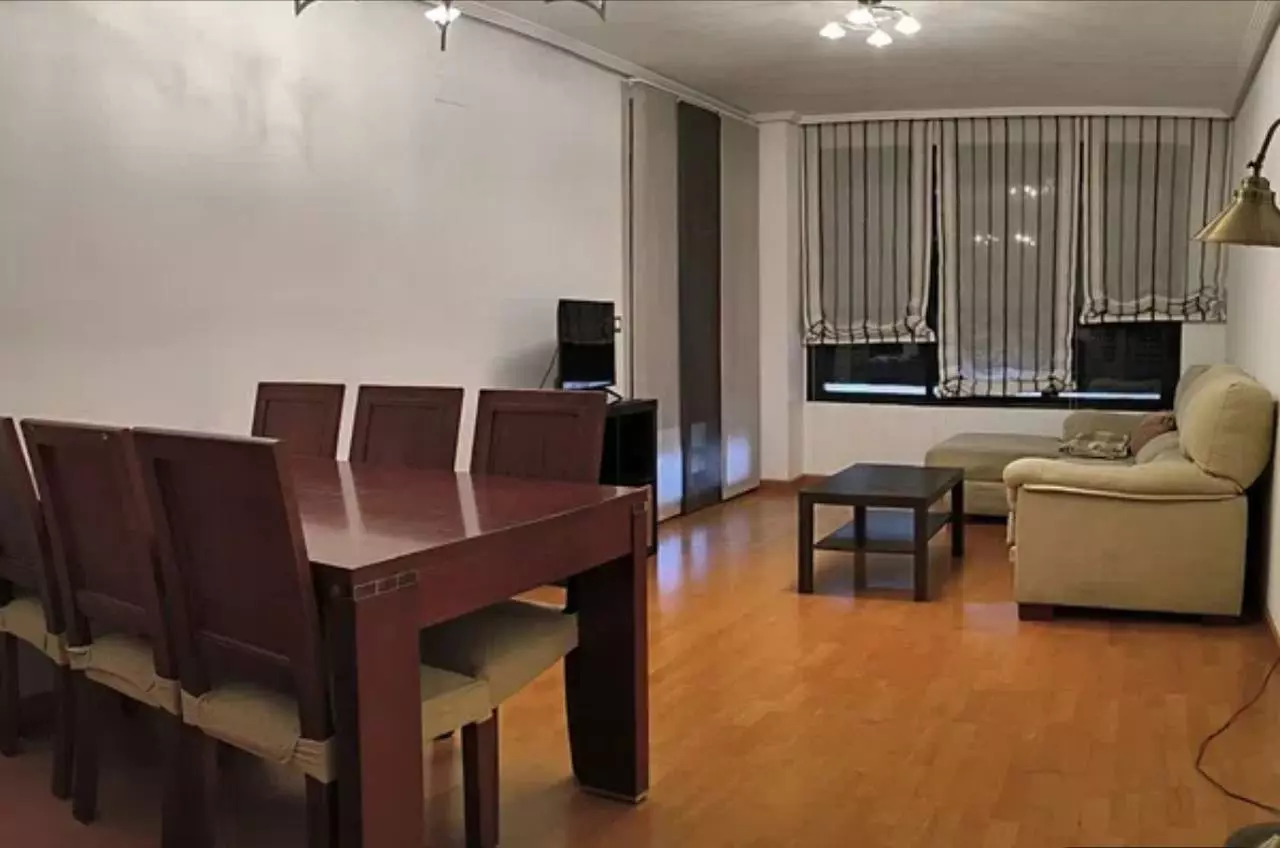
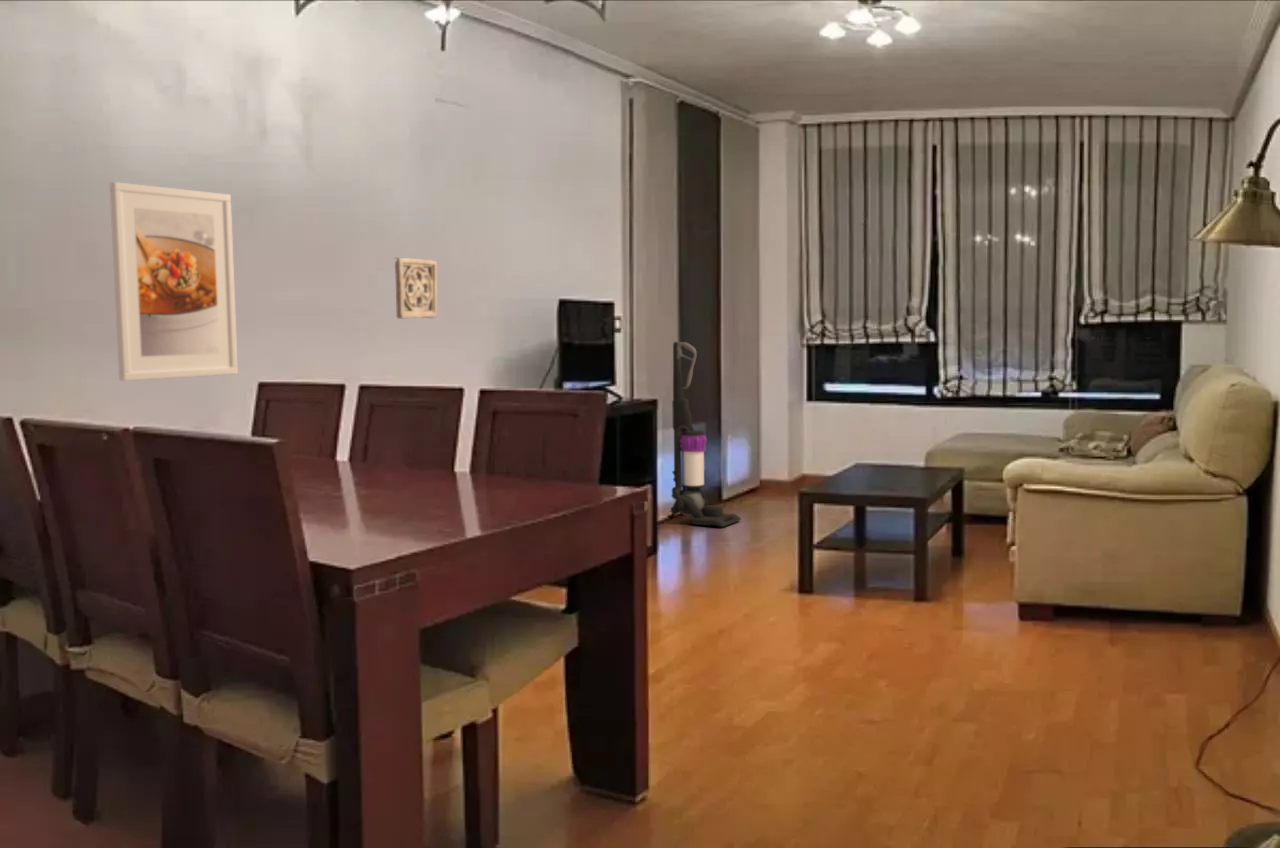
+ vacuum cleaner (699, 432)
+ wall ornament (416, 288)
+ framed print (177, 283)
